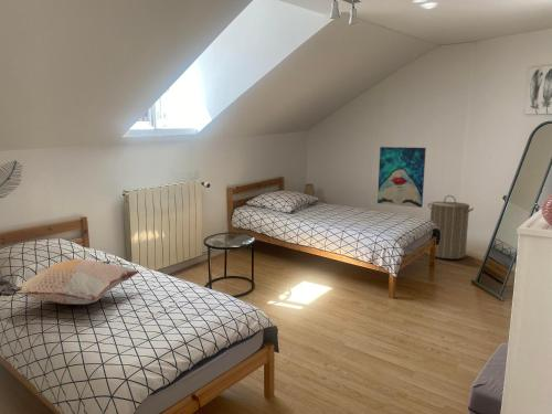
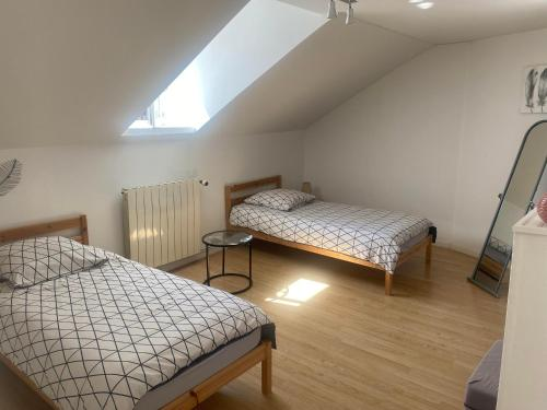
- wall art (400, 176)
- laundry hamper (448, 225)
- decorative pillow (72, 282)
